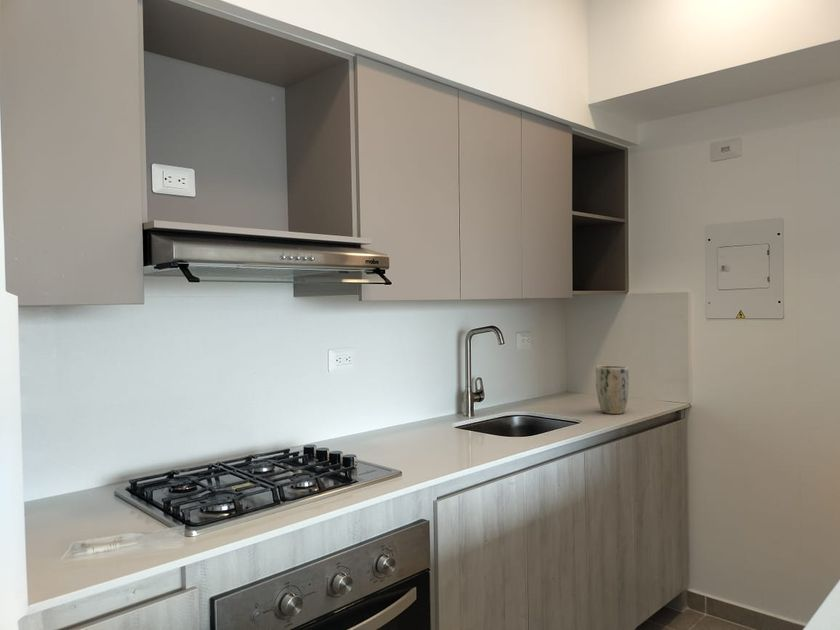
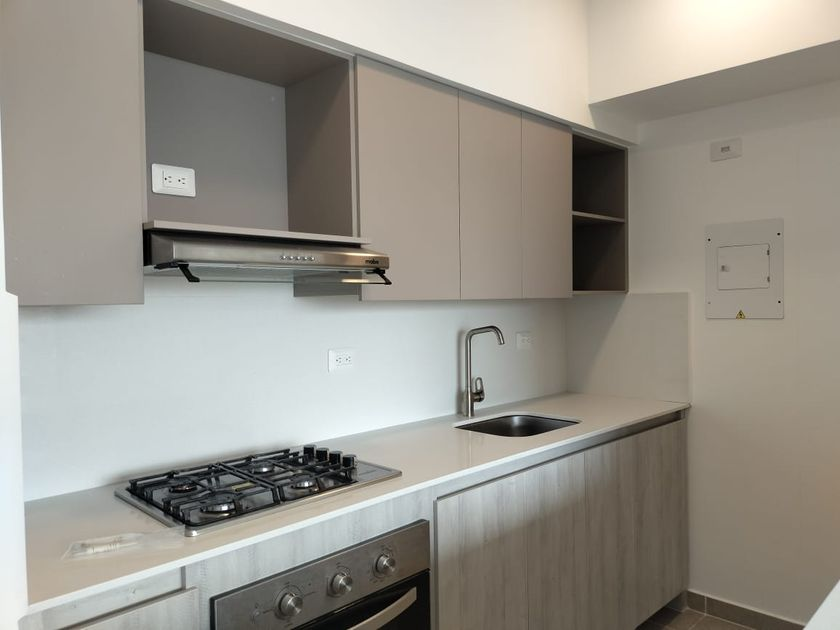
- plant pot (612, 389)
